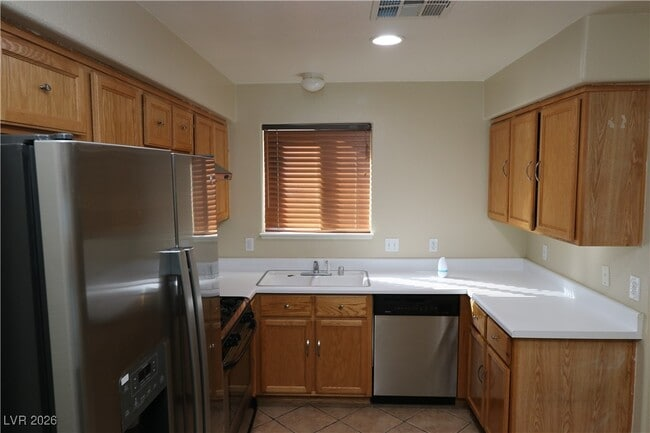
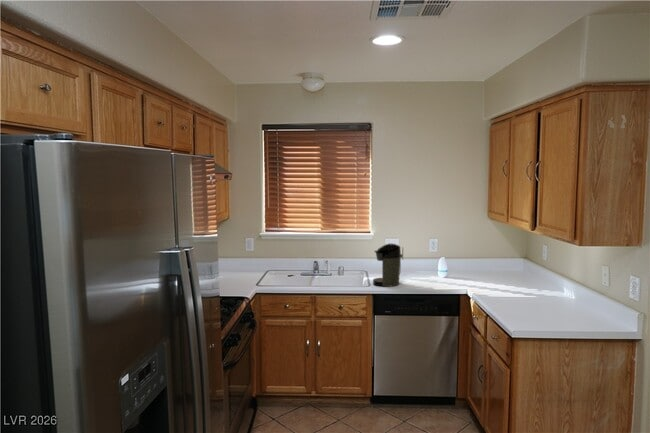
+ coffee maker (388, 262)
